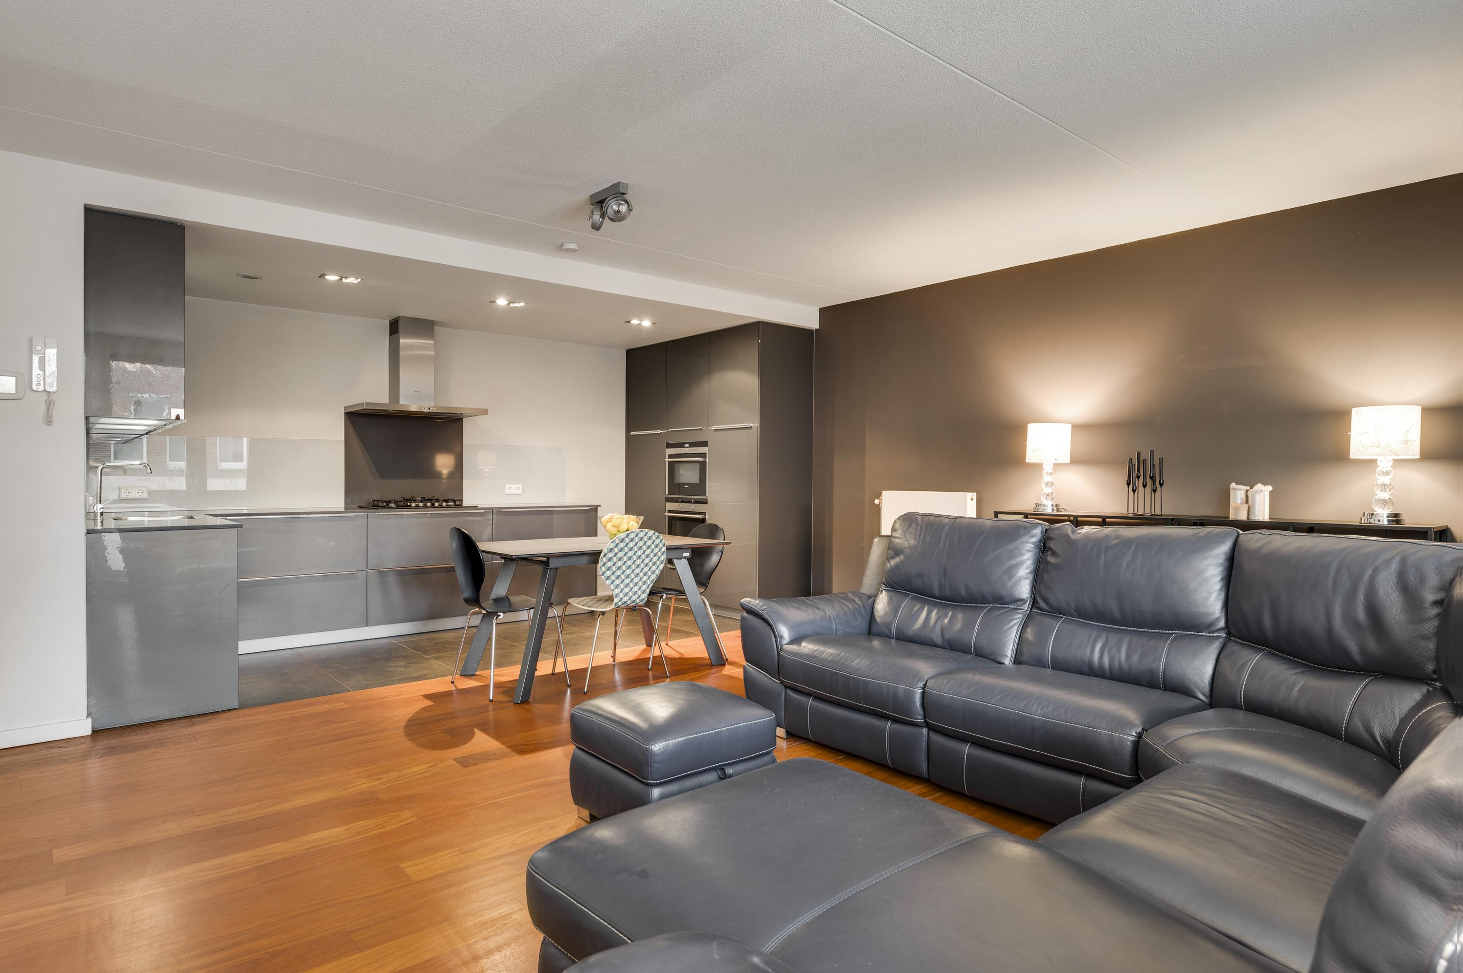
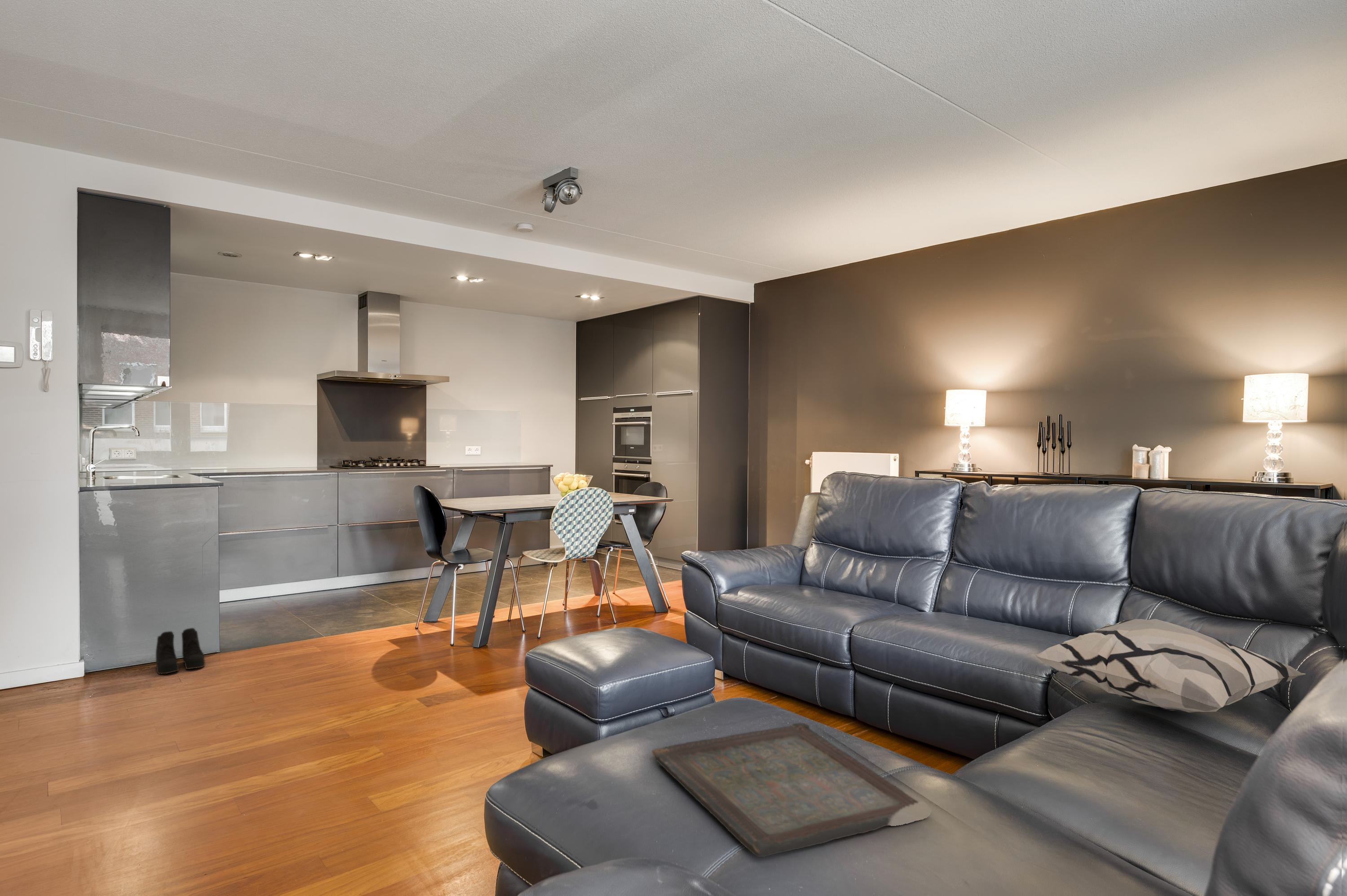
+ serving tray (780, 779)
+ decorative pillow (1163, 664)
+ boots (182, 649)
